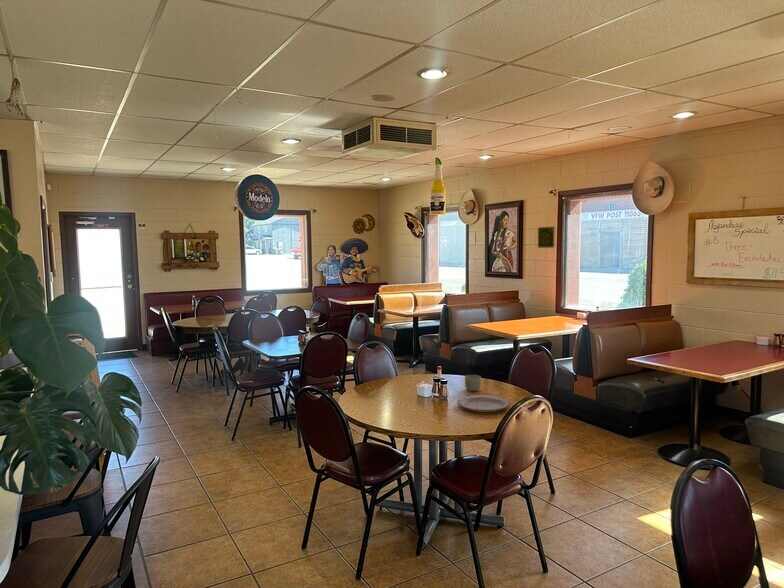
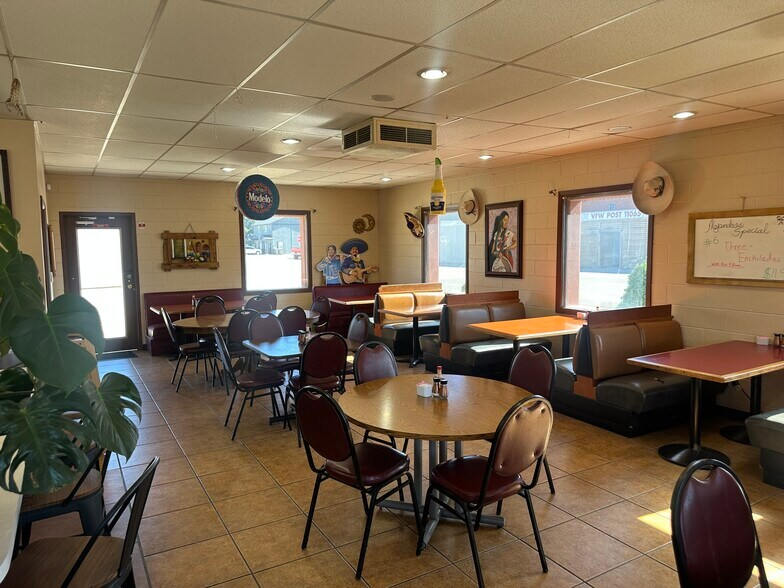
- mug (472, 382)
- decorative tile (545, 237)
- plate (483, 404)
